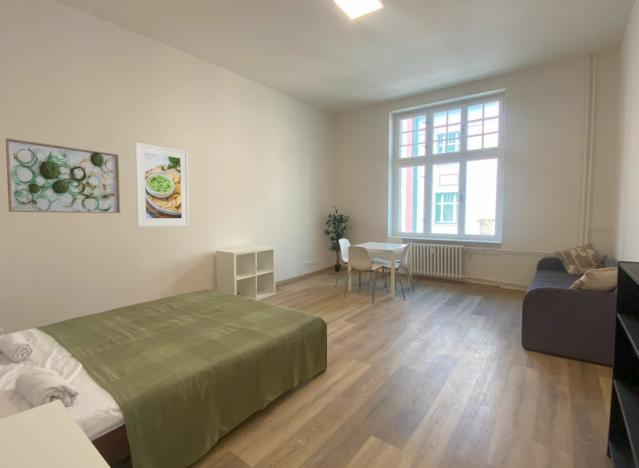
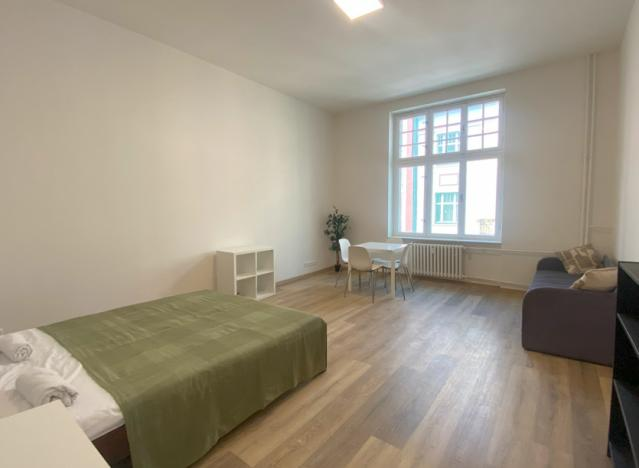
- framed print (163, 187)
- wall art (69, 180)
